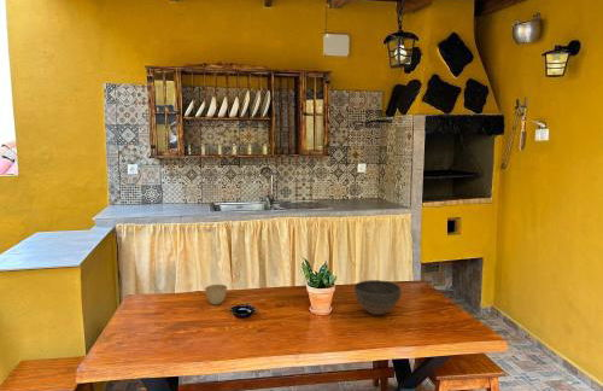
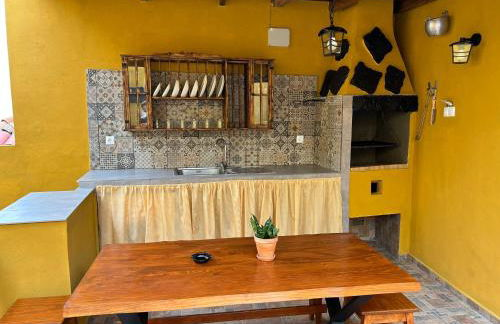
- bowl (376, 299)
- flower pot (216, 294)
